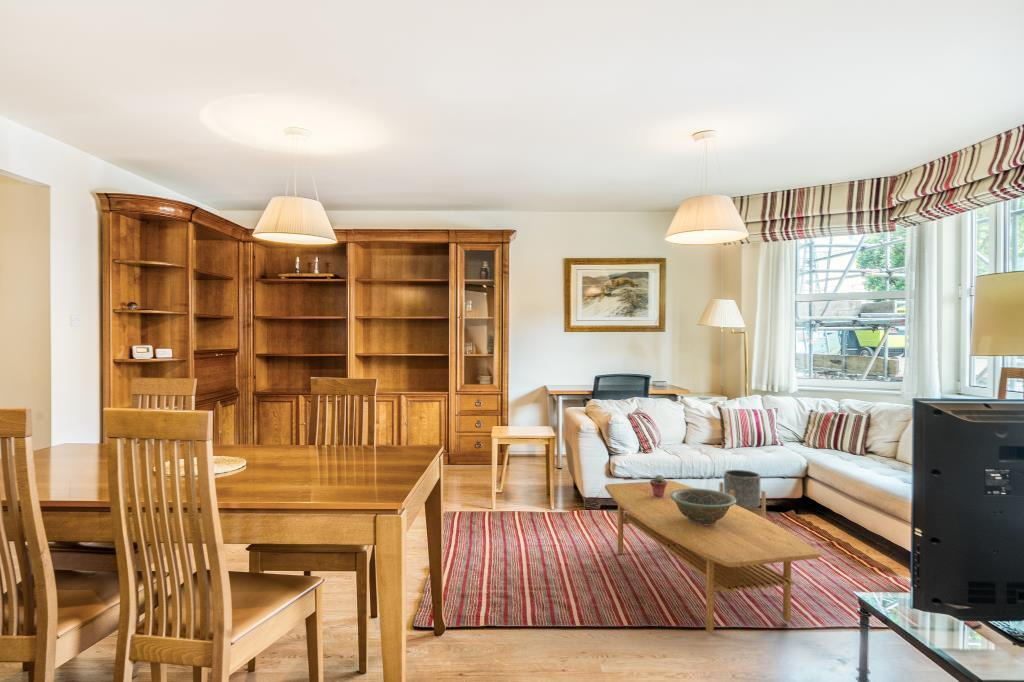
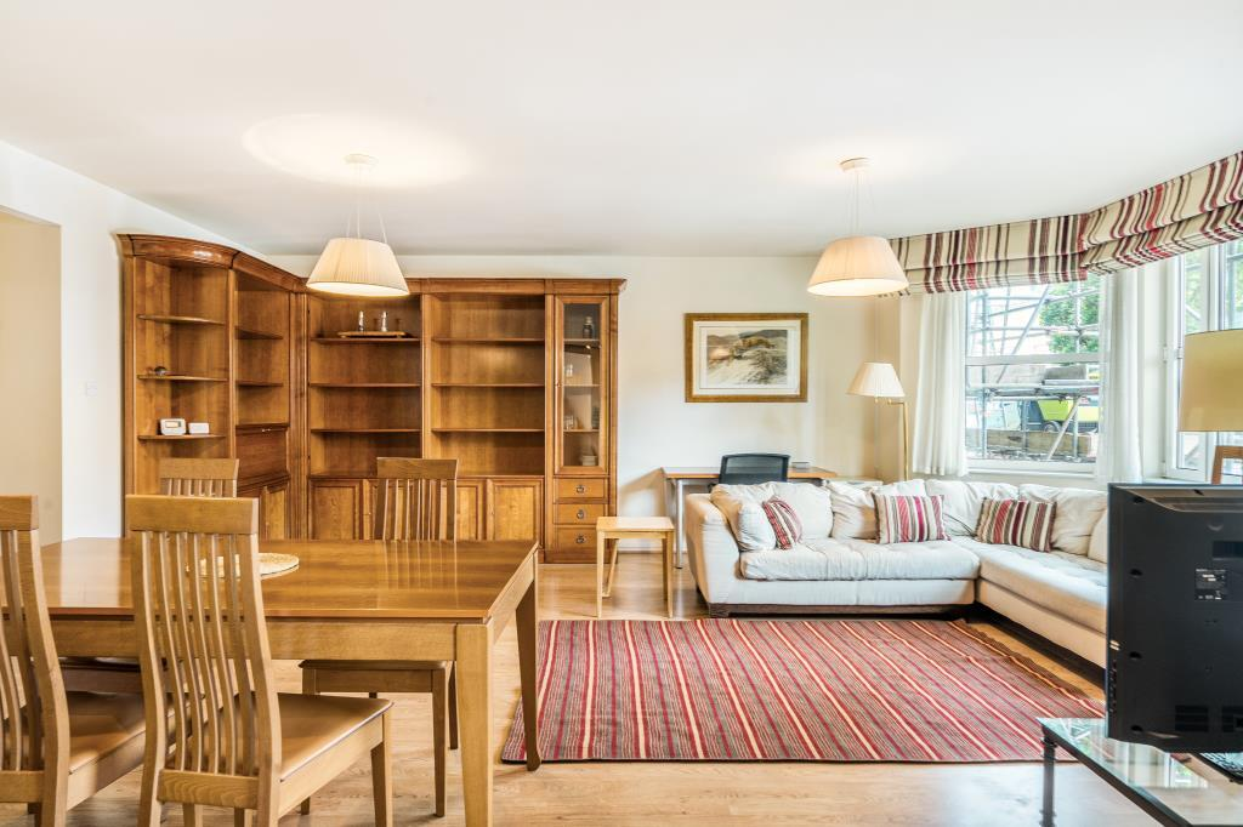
- decorative bowl (702, 508)
- coffee table (692, 547)
- planter (741, 498)
- potted succulent (658, 485)
